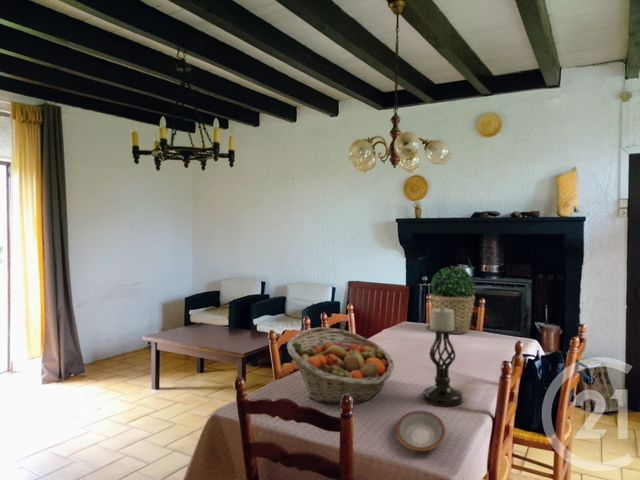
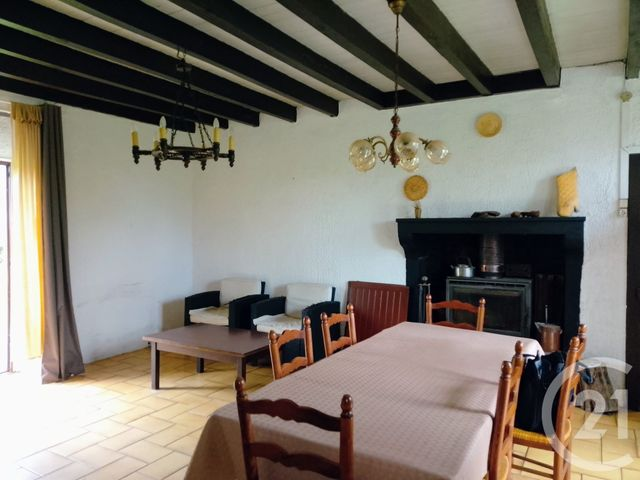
- candle holder (442, 352)
- plate (420, 432)
- potted plant (452, 298)
- fruit basket (341, 362)
